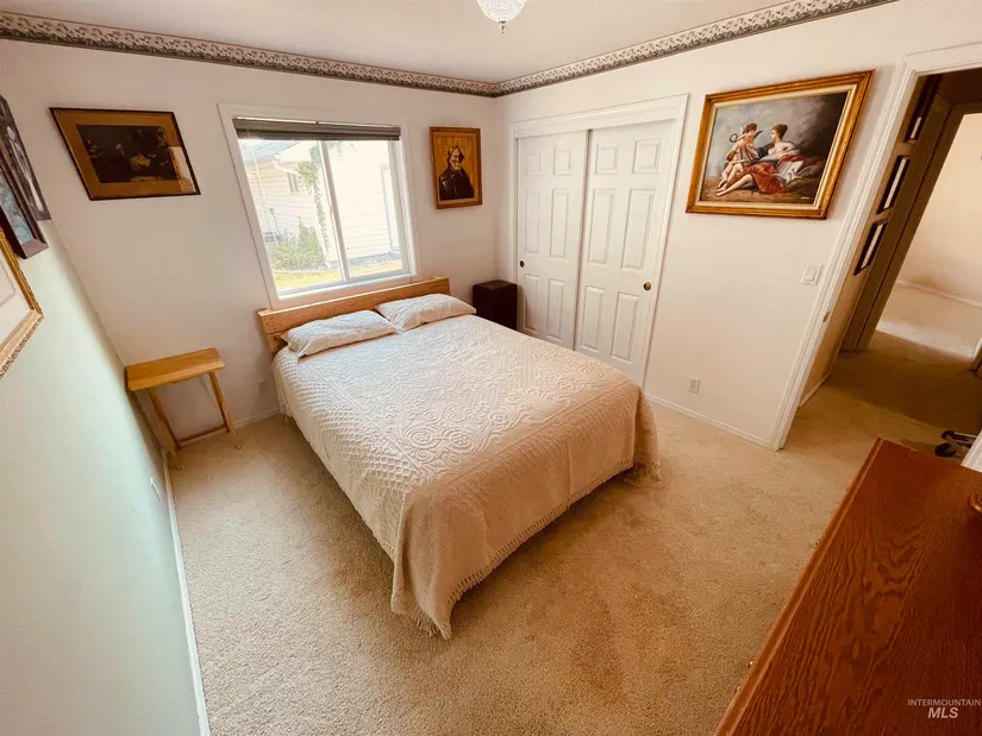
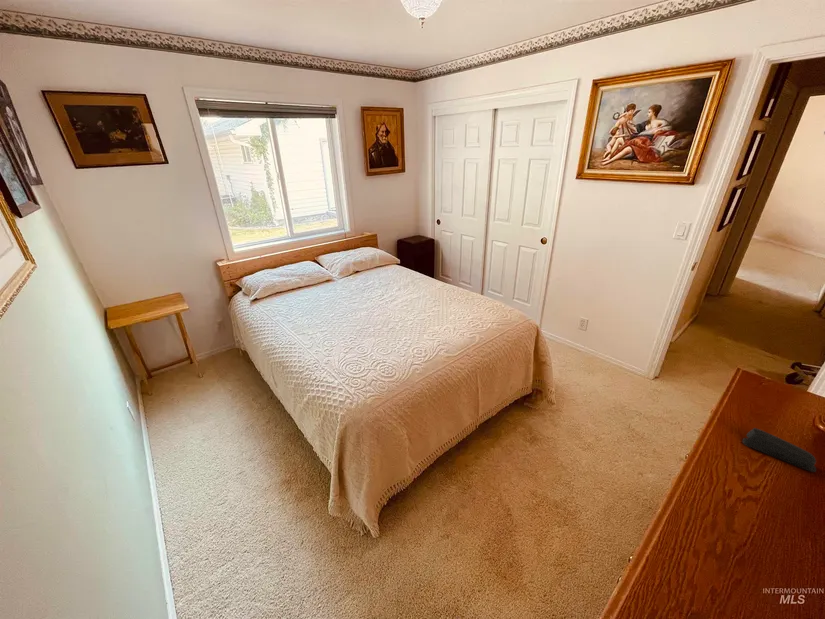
+ stapler (781, 447)
